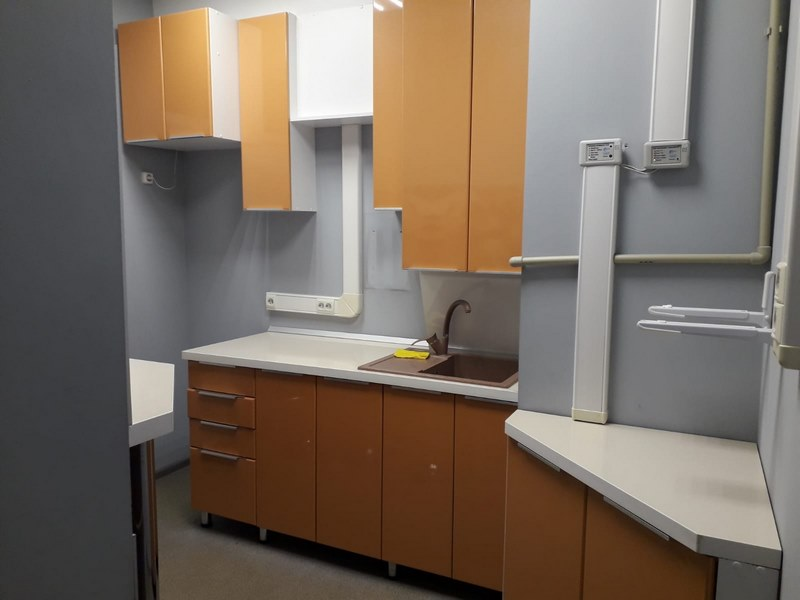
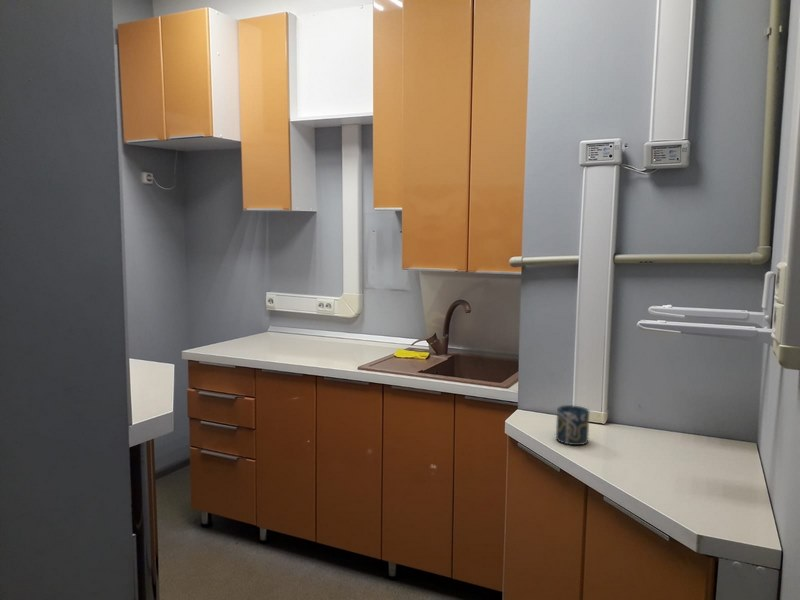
+ cup (570, 423)
